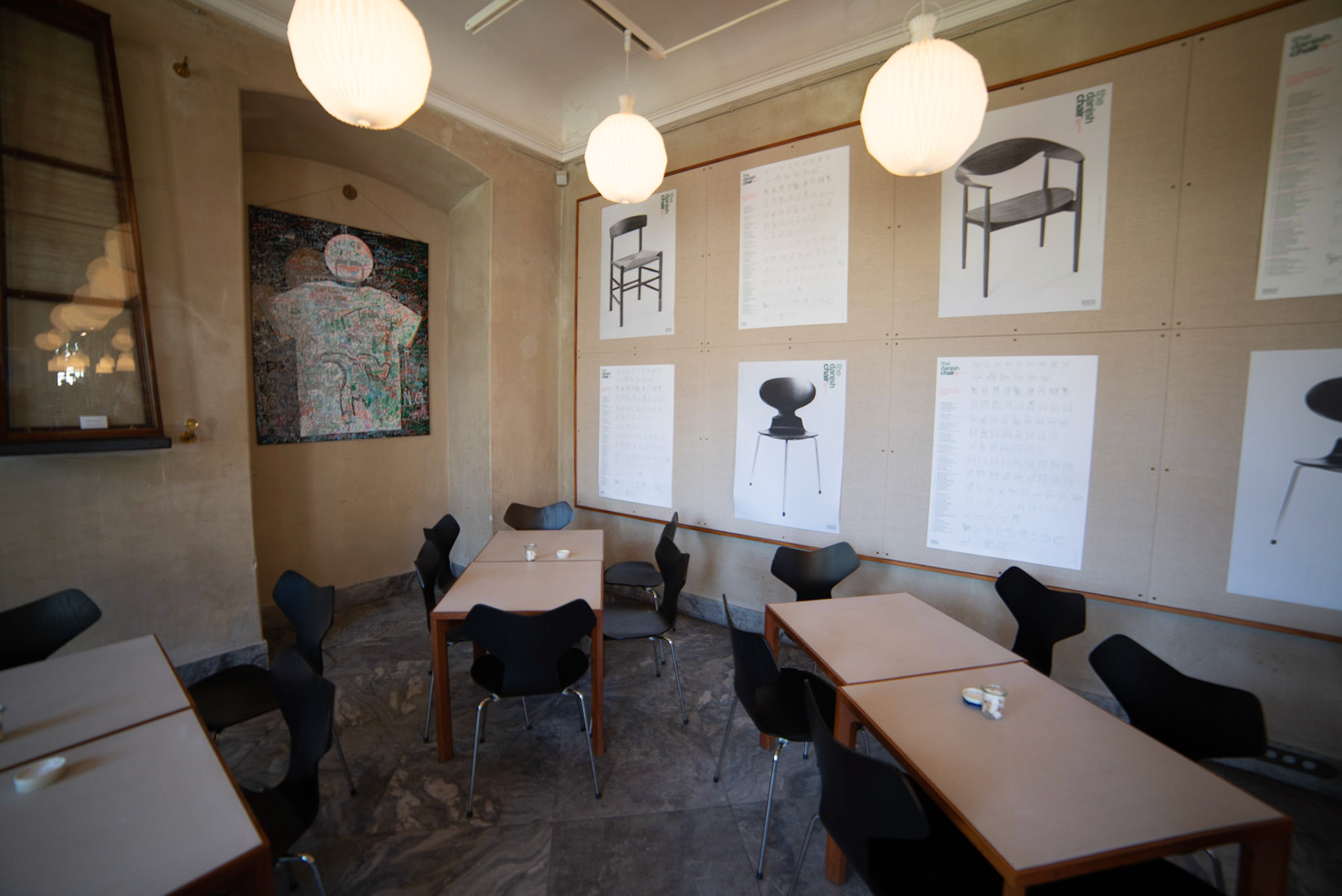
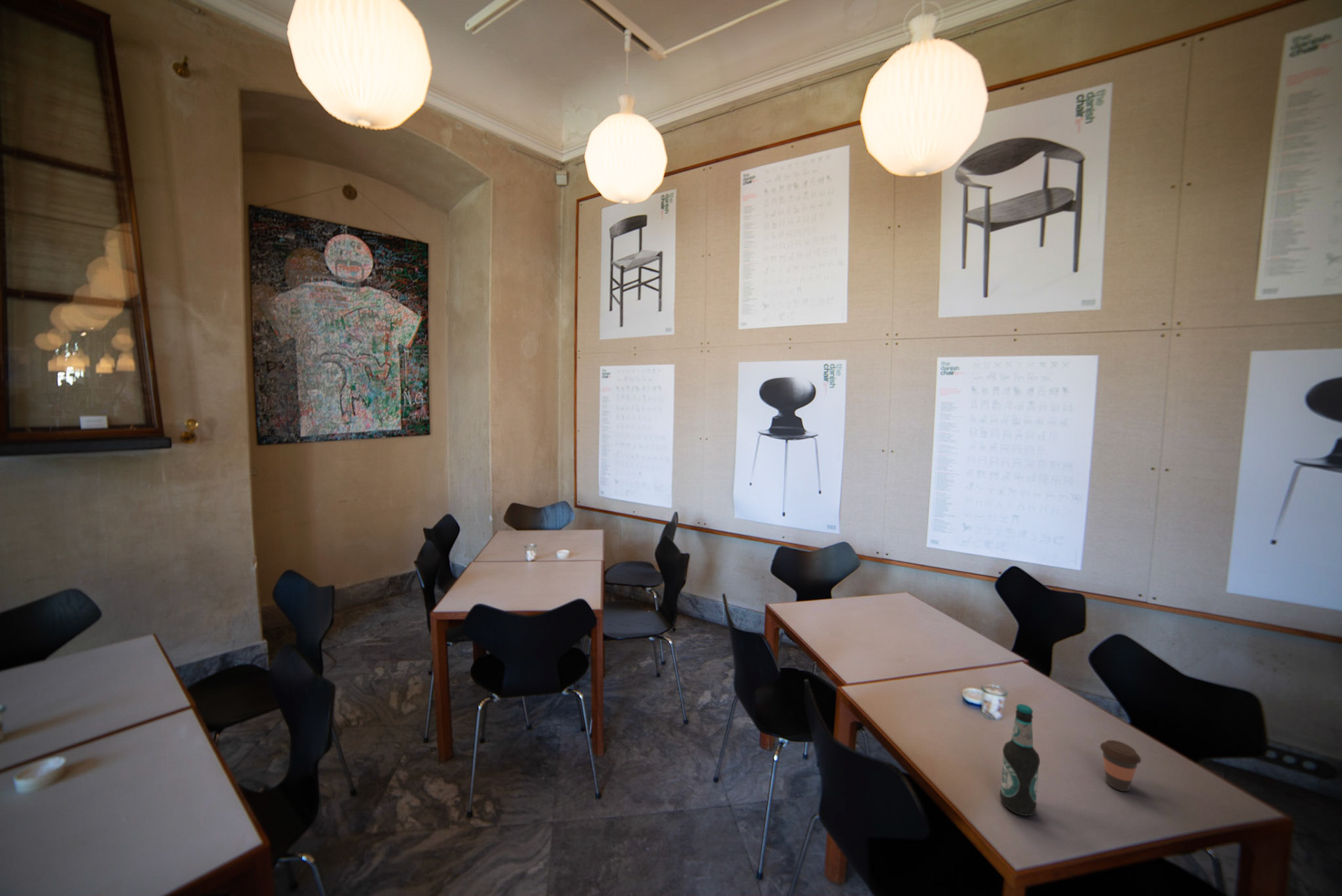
+ bottle (1020, 757)
+ coffee cup (1118, 766)
